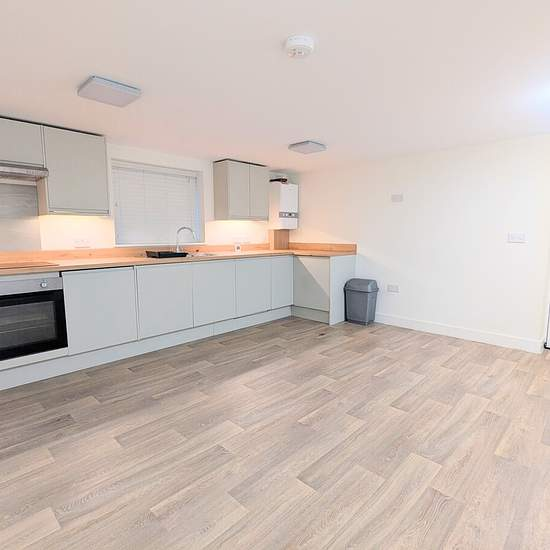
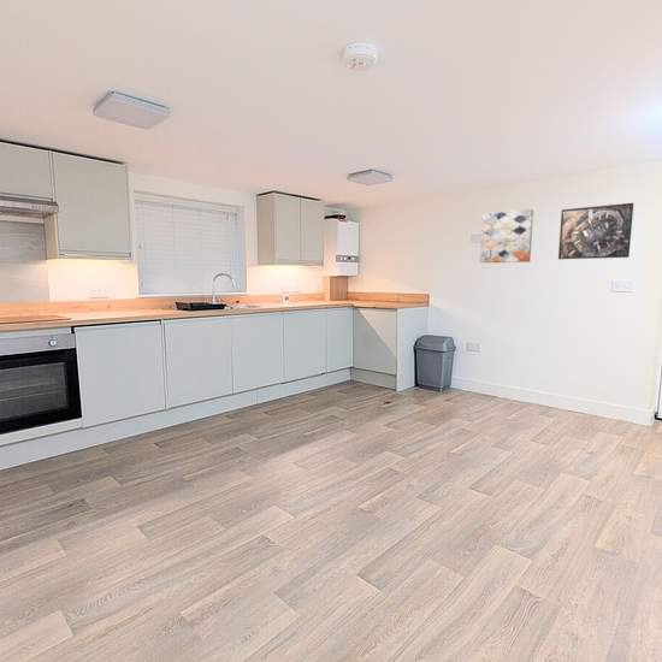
+ wall art (504, 237)
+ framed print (593, 232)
